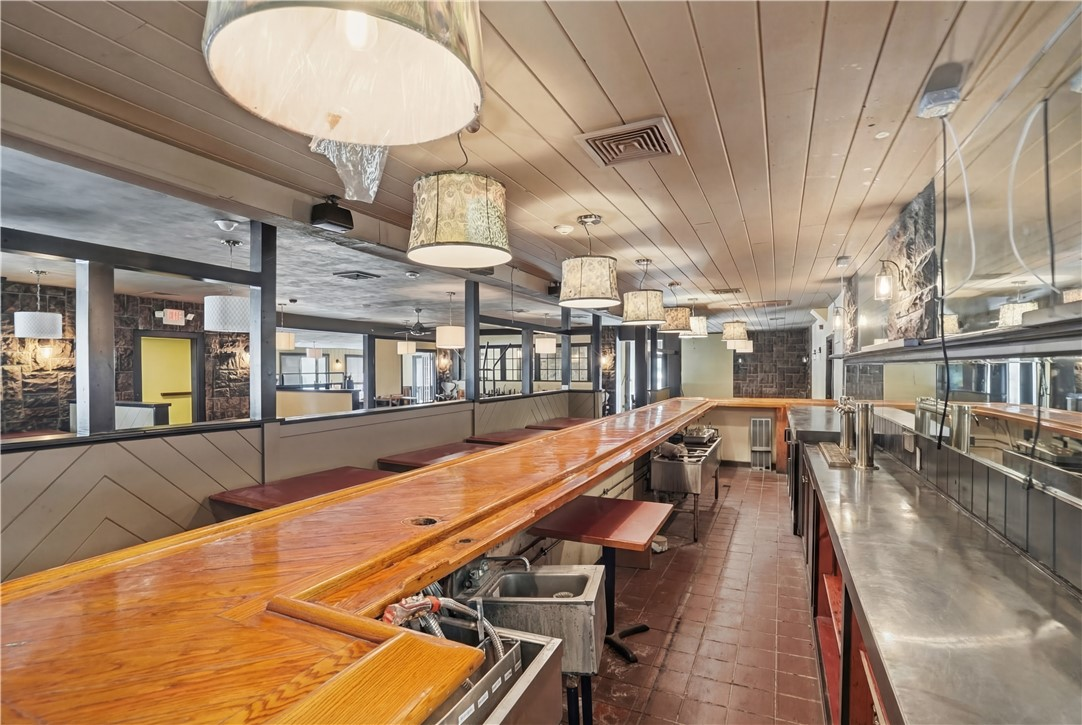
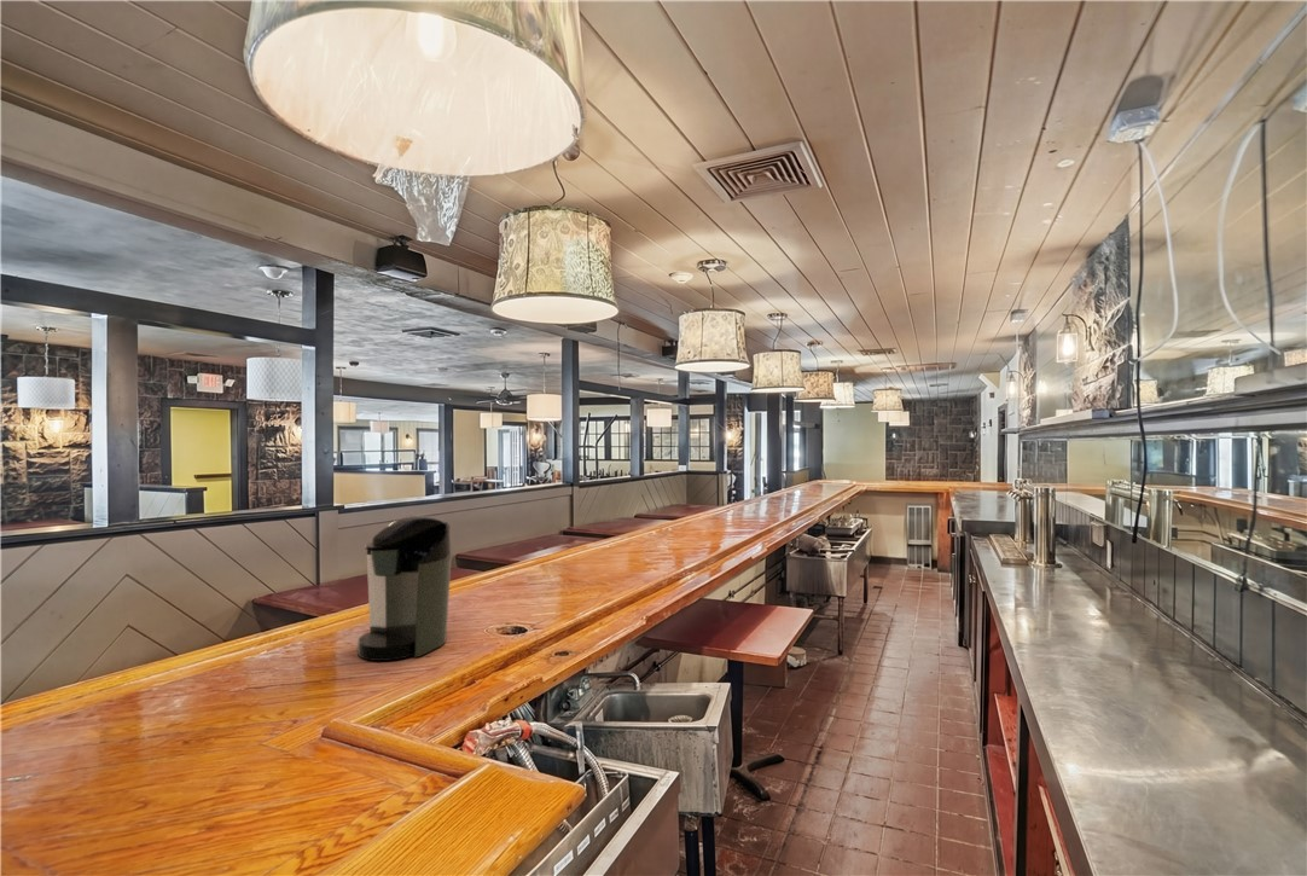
+ coffee maker (394, 576)
